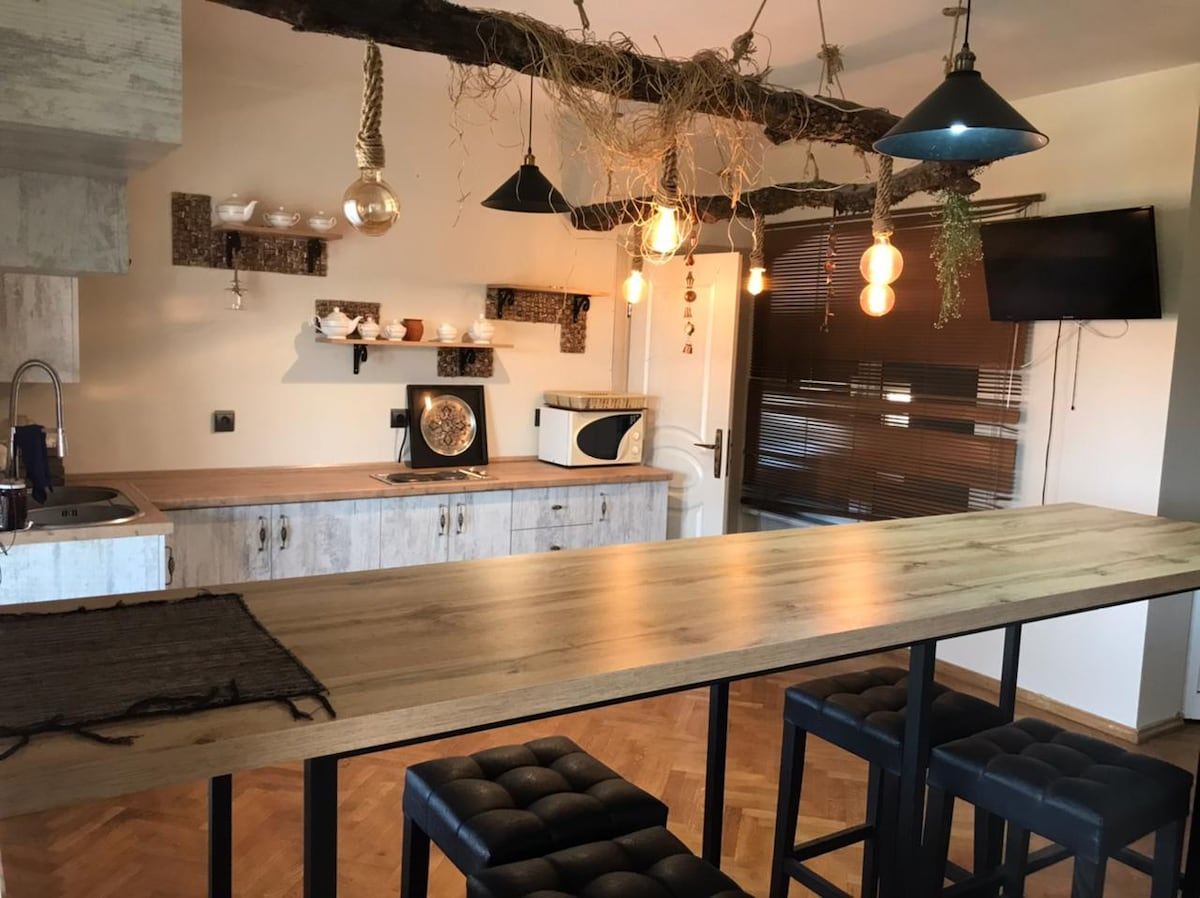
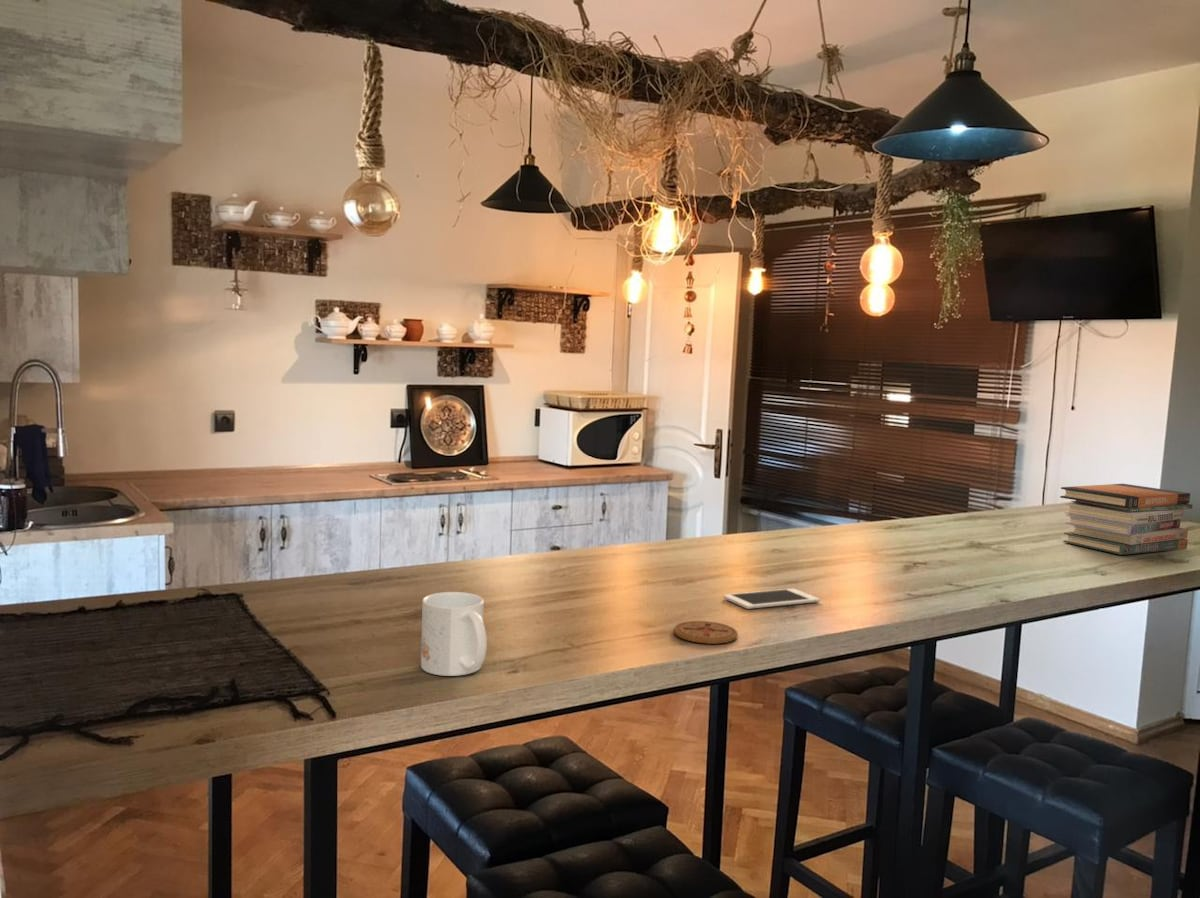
+ book stack (1124, 517)
+ mug (459, 636)
+ cell phone (771, 598)
+ coaster (705, 631)
